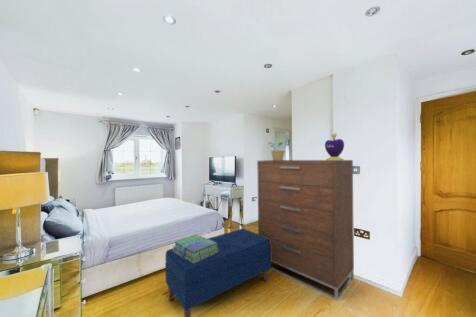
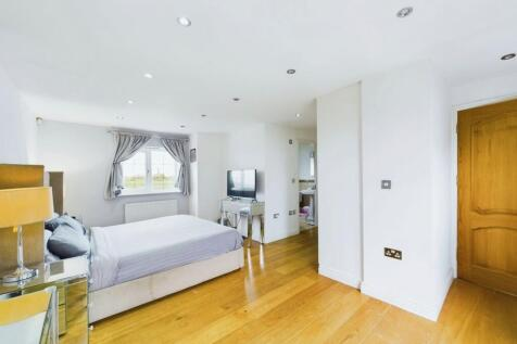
- decorative container (334, 146)
- stack of books (195, 246)
- dresser (301, 216)
- bench (221, 267)
- potted plant (278, 148)
